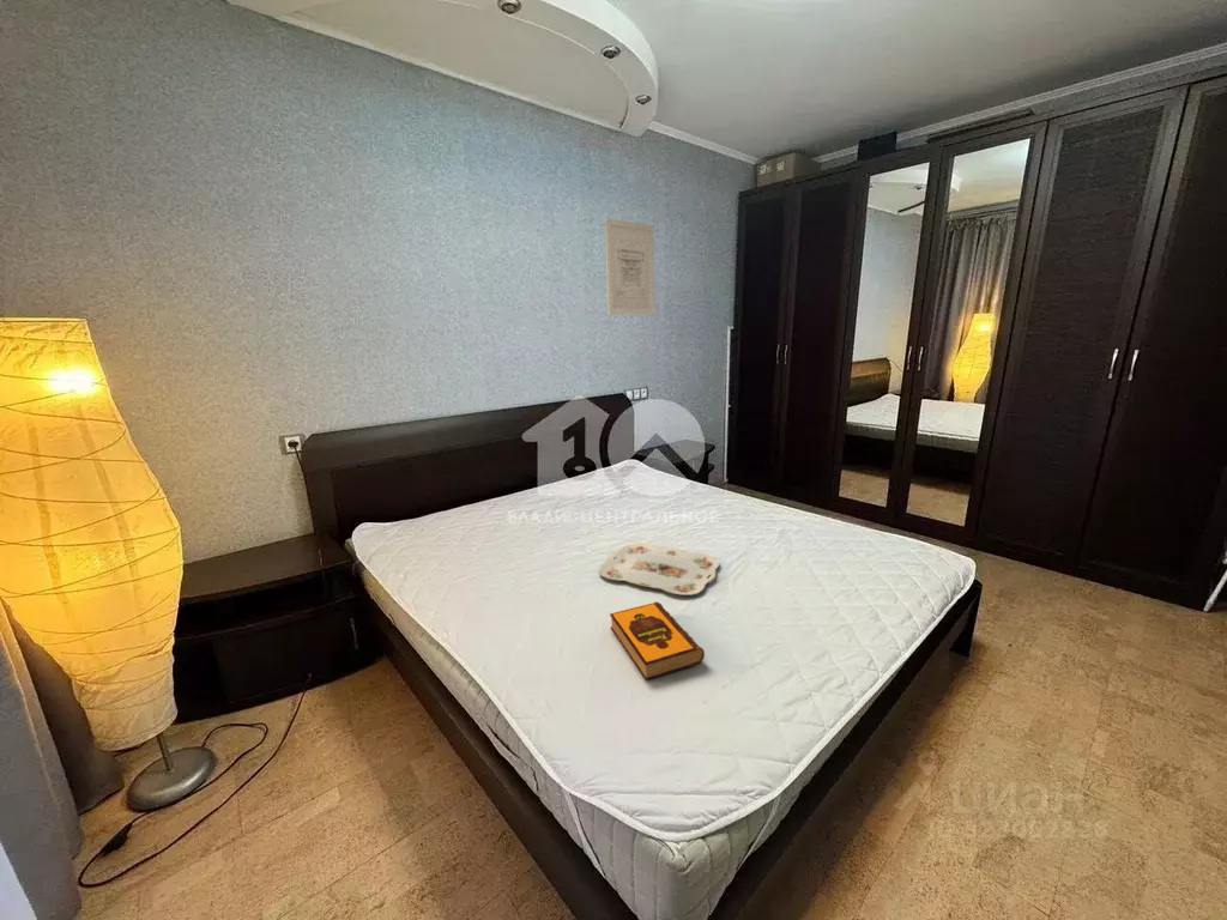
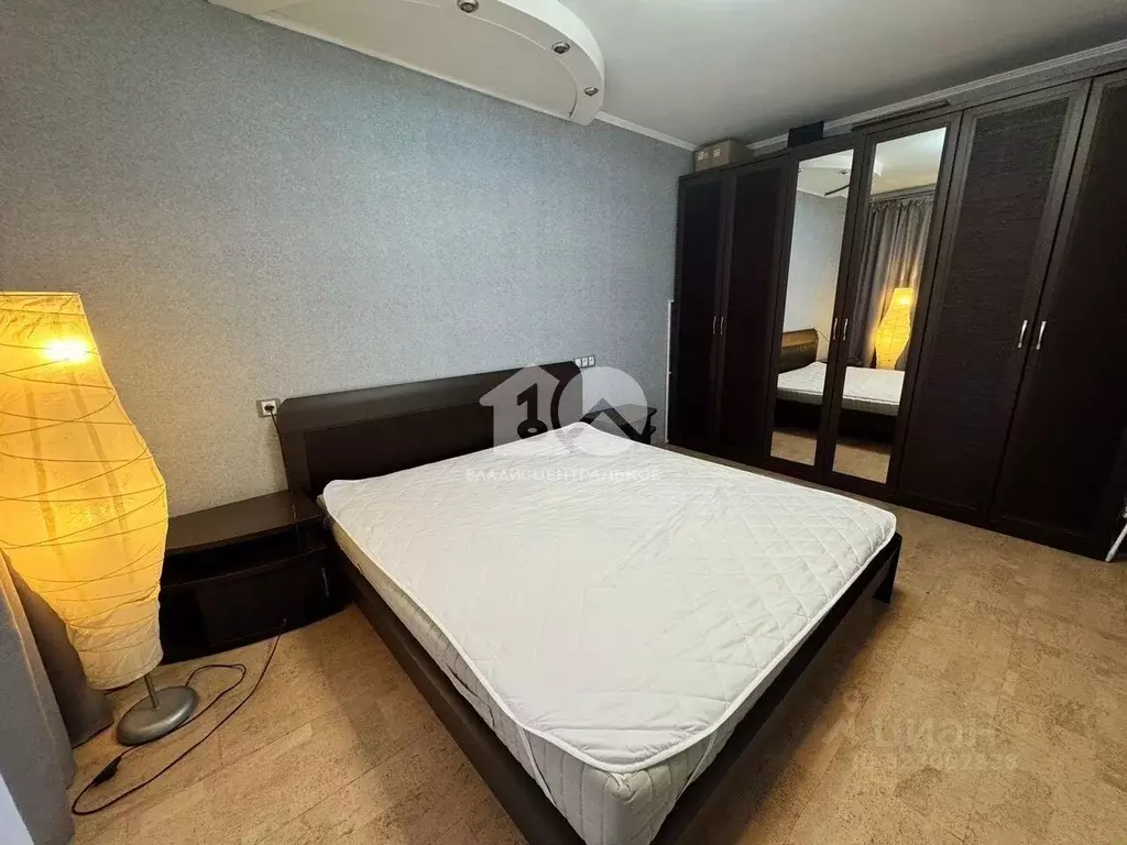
- wall art (630, 268)
- serving tray (659, 567)
- hardback book (654, 636)
